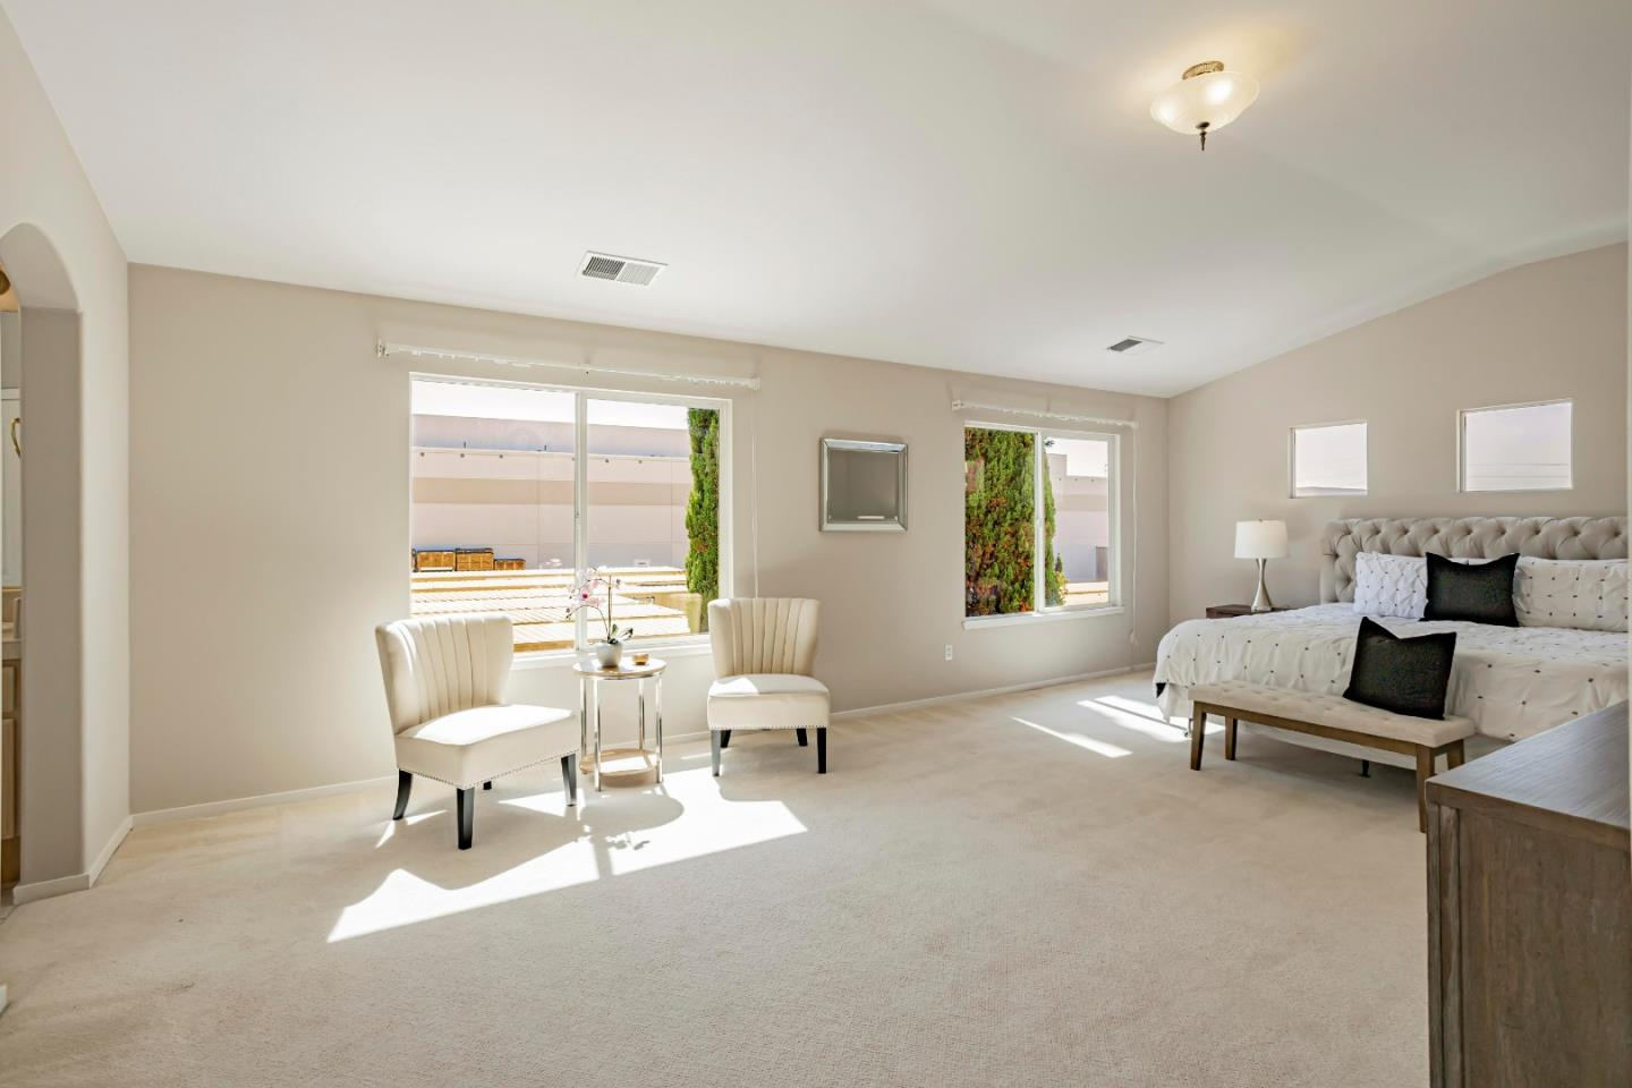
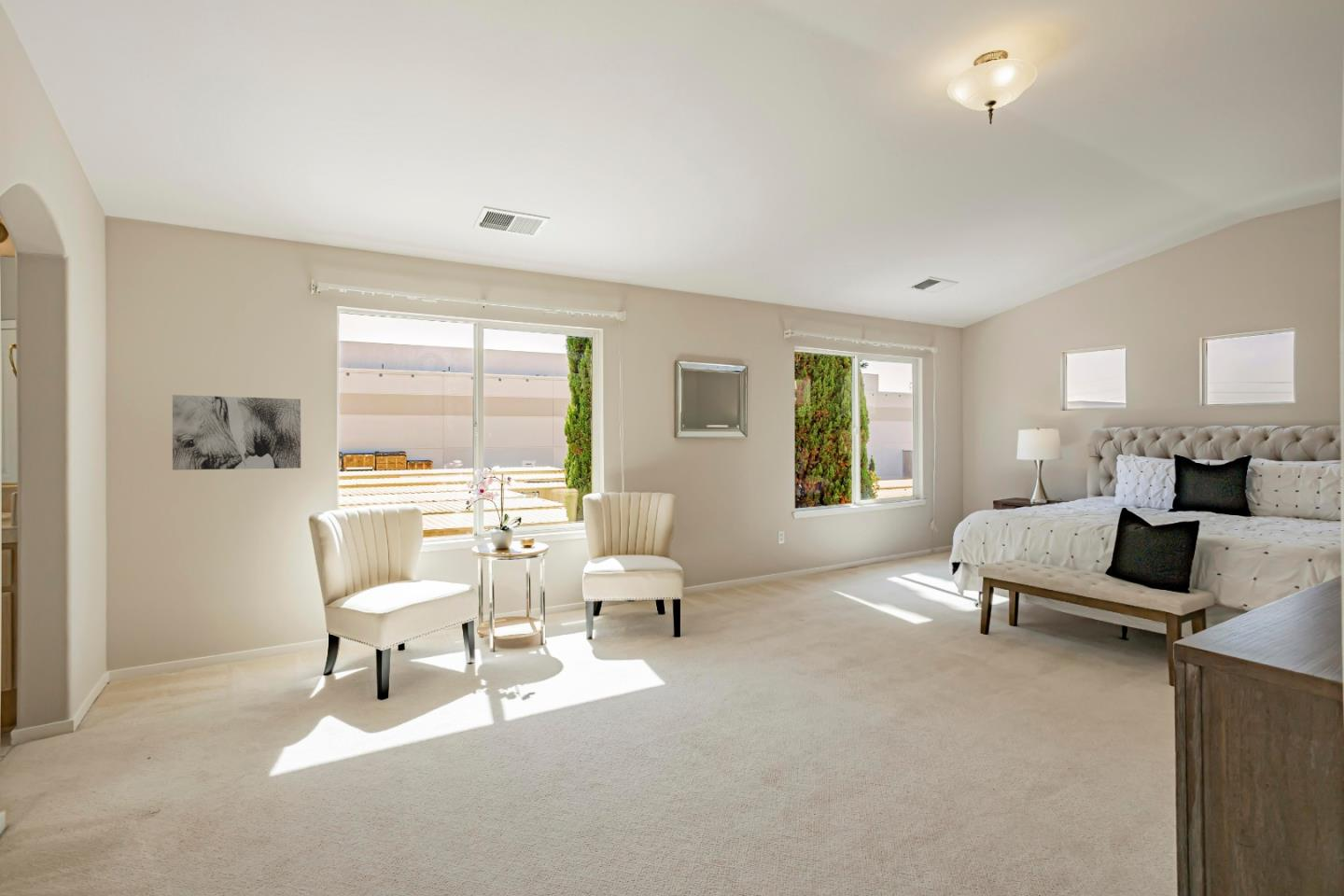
+ wall art (239, 433)
